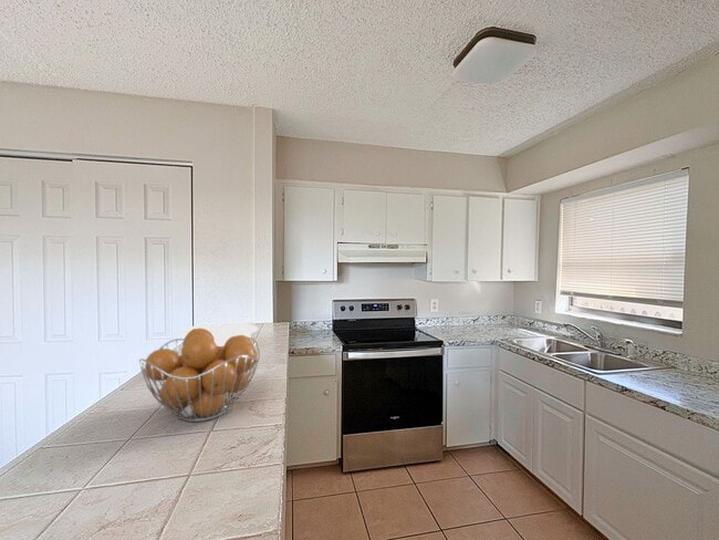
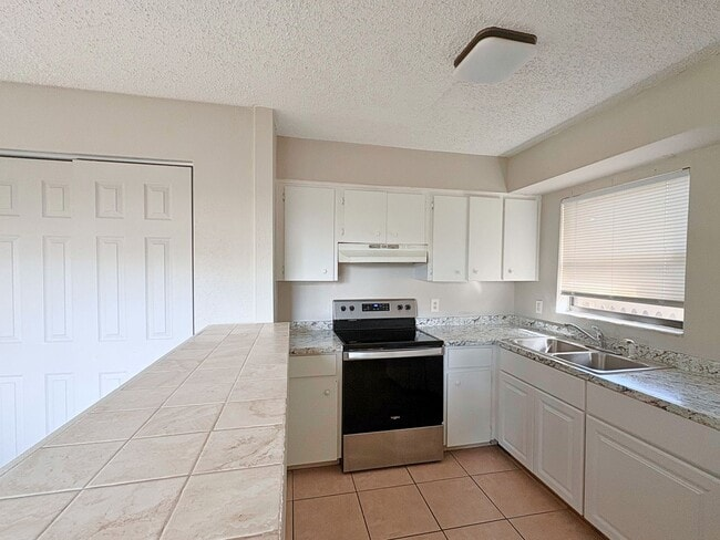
- mixing bowl (220, 344)
- fruit basket (204, 371)
